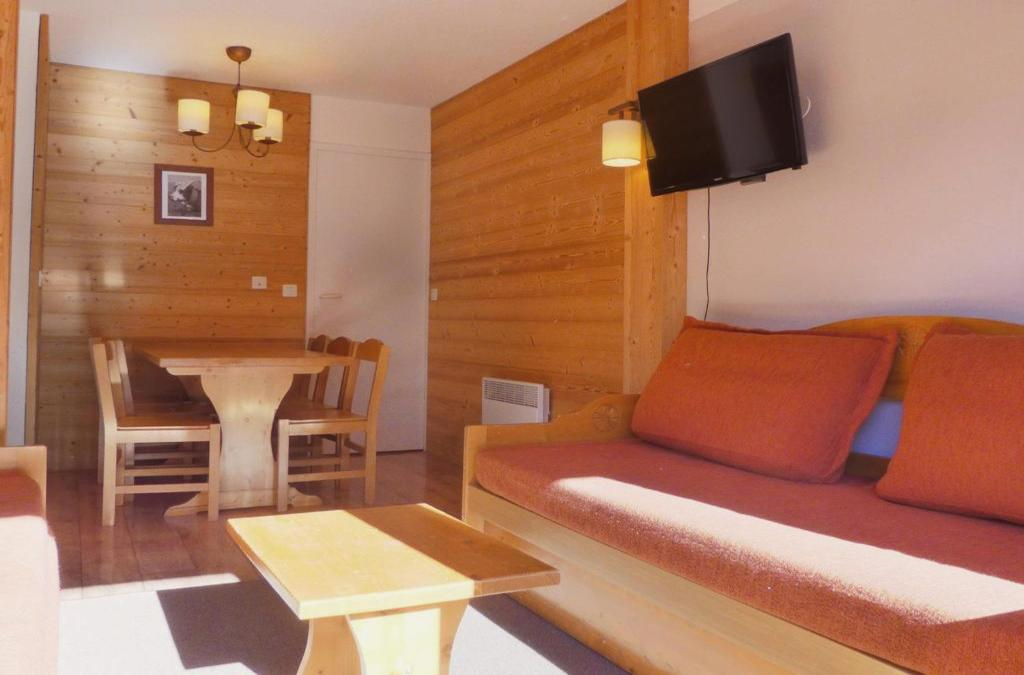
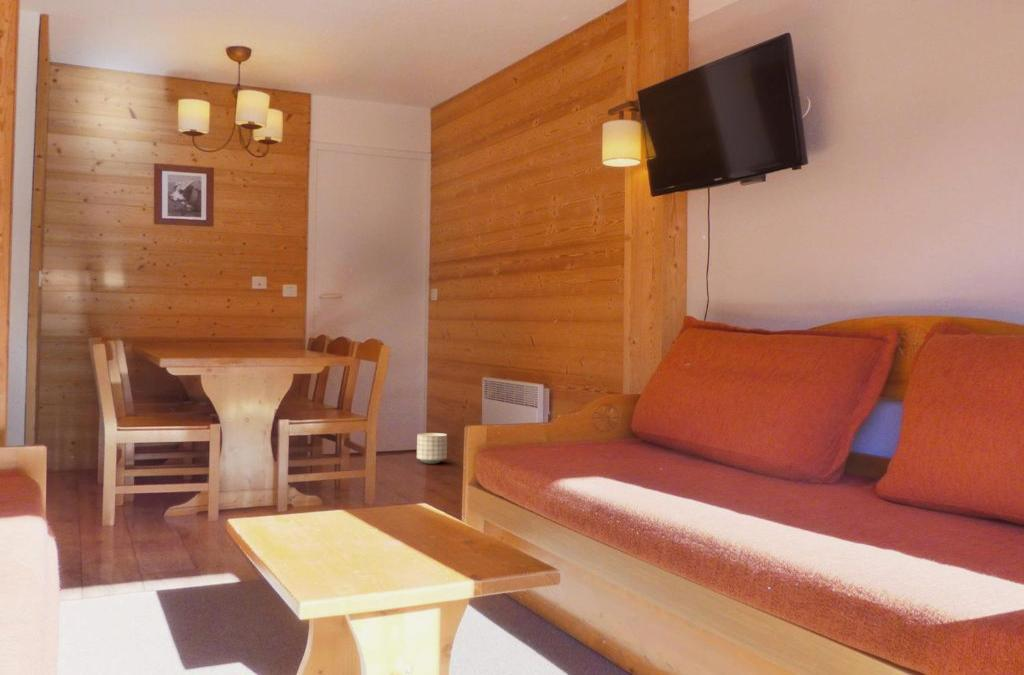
+ planter (431, 448)
